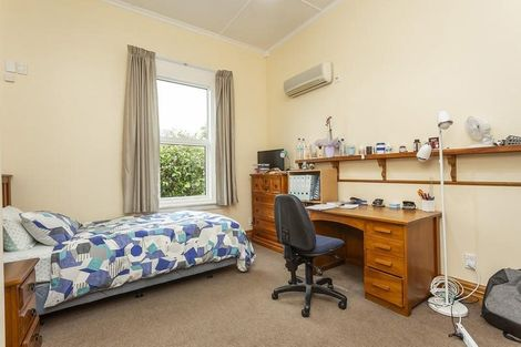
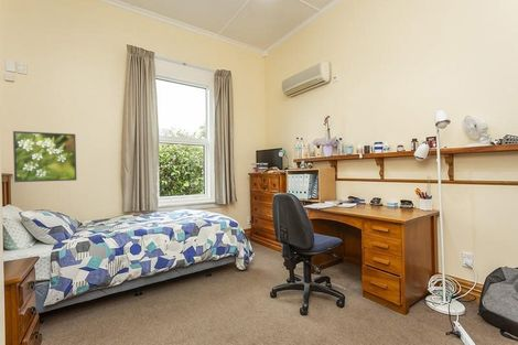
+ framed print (46, 157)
